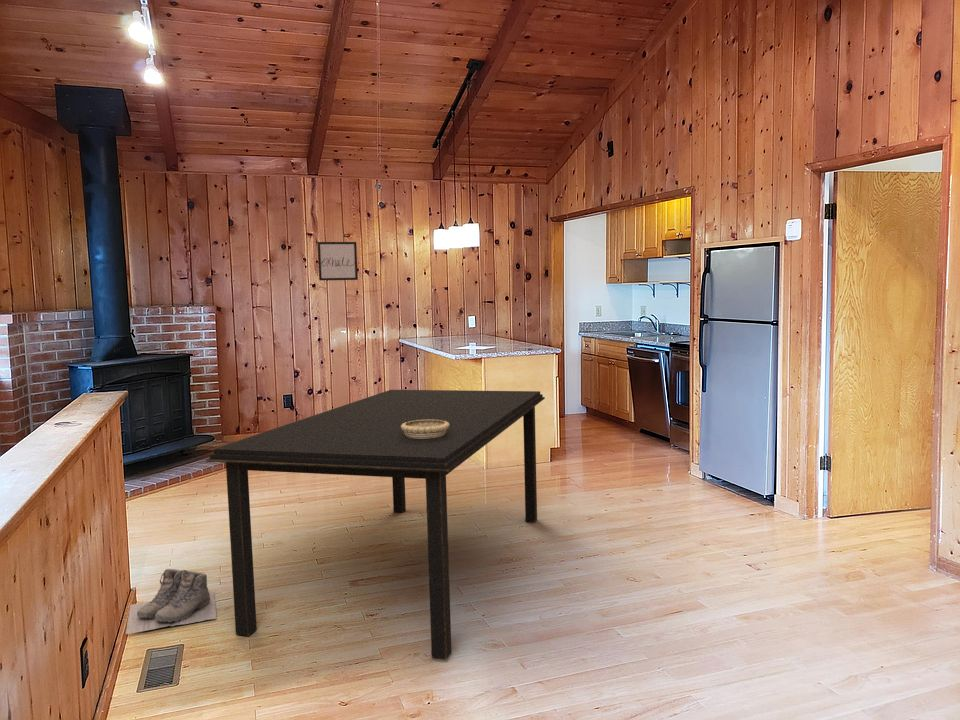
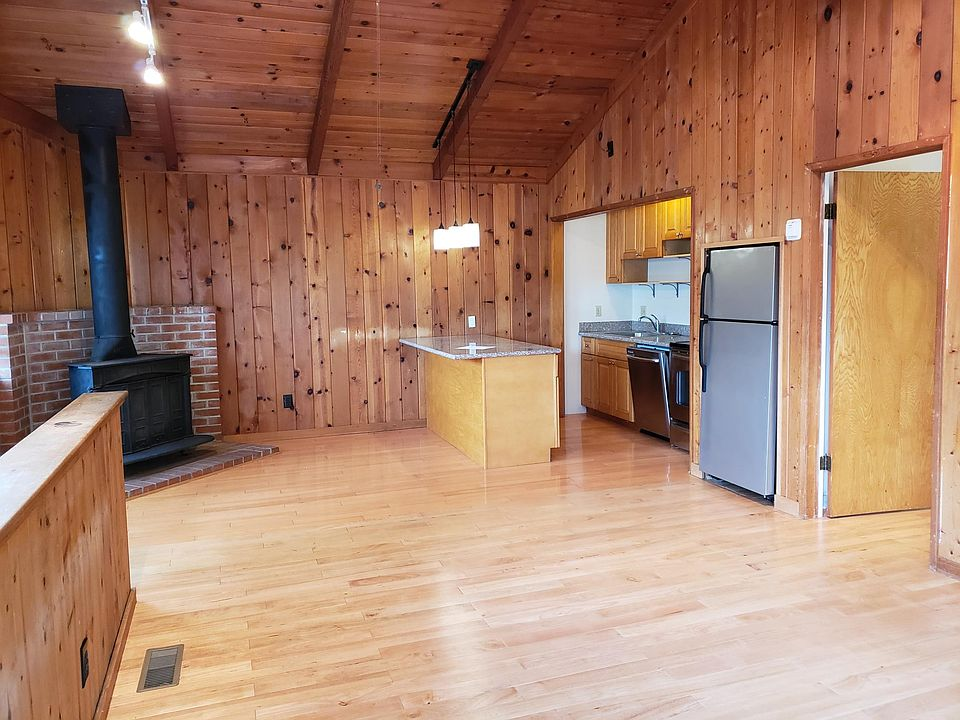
- decorative bowl (425, 428)
- wall art (337, 261)
- boots (171, 591)
- dining table (404, 490)
